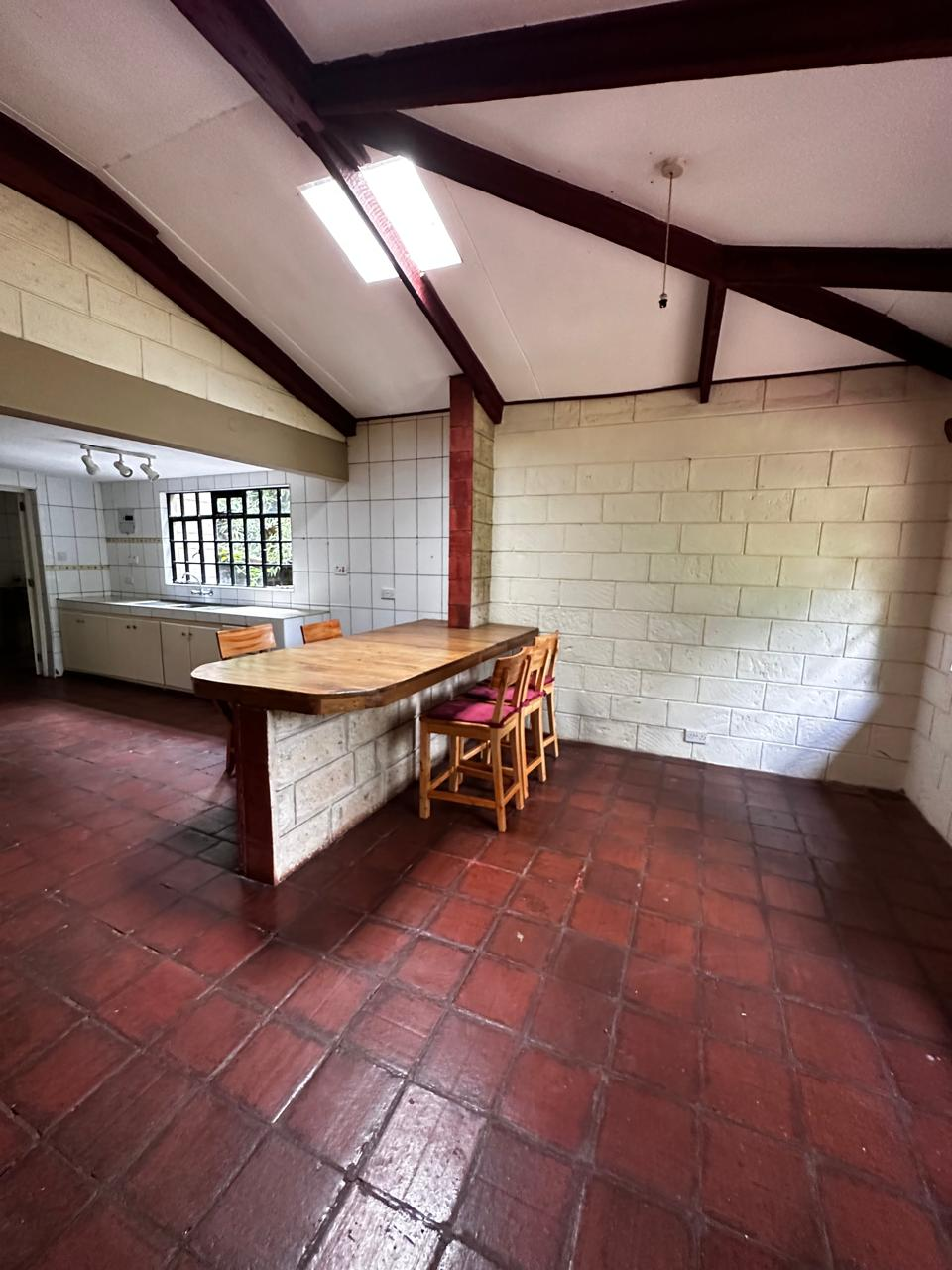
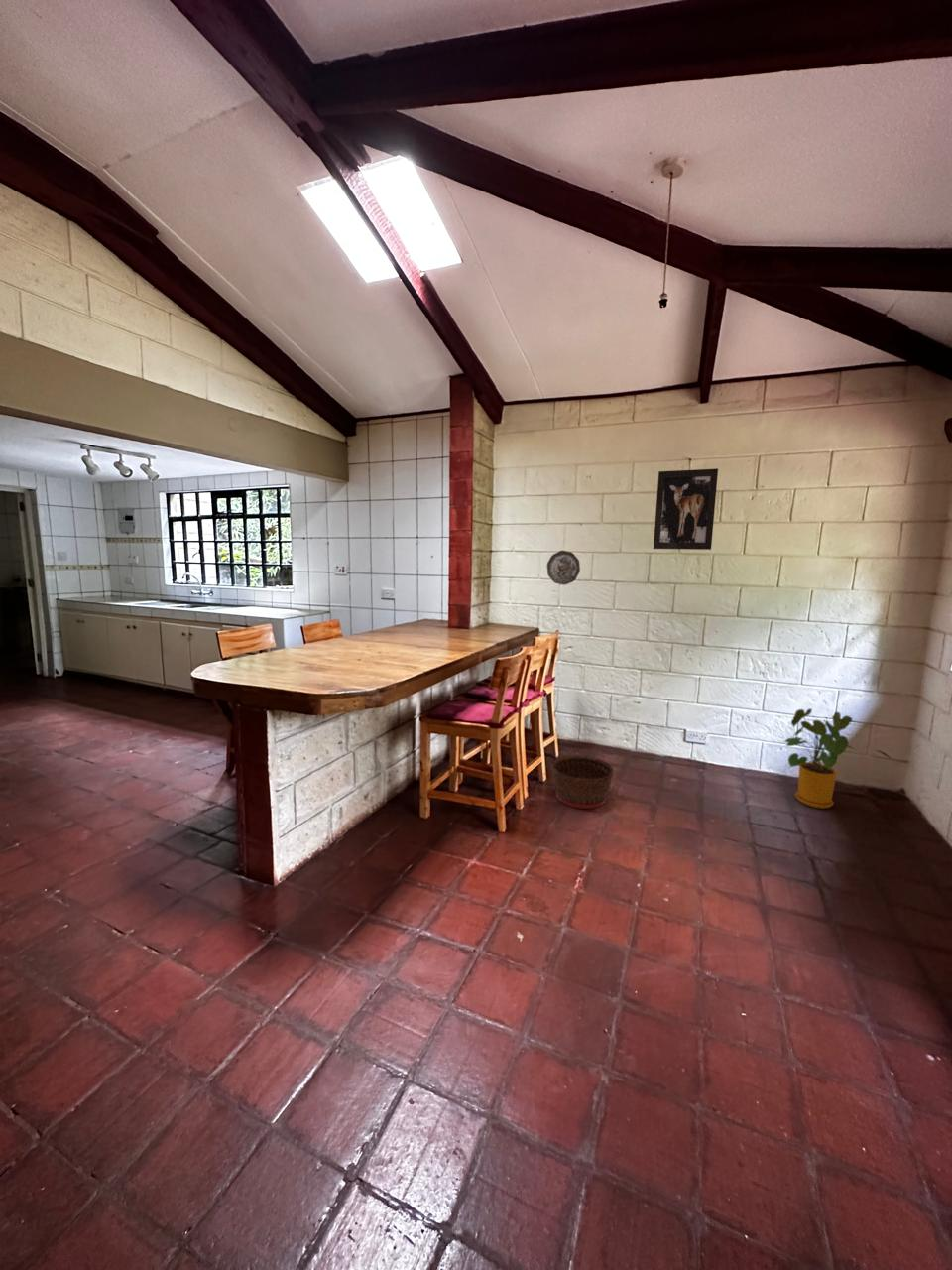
+ basket (581, 782)
+ wall art (684, 510)
+ decorative plate (563, 568)
+ house plant (814, 758)
